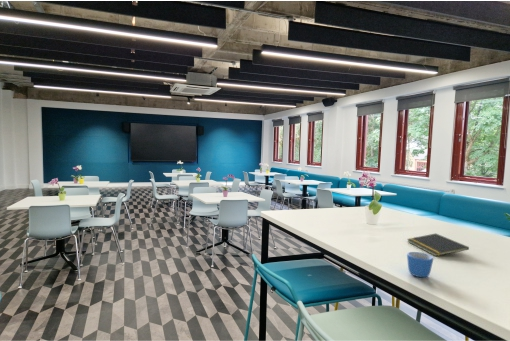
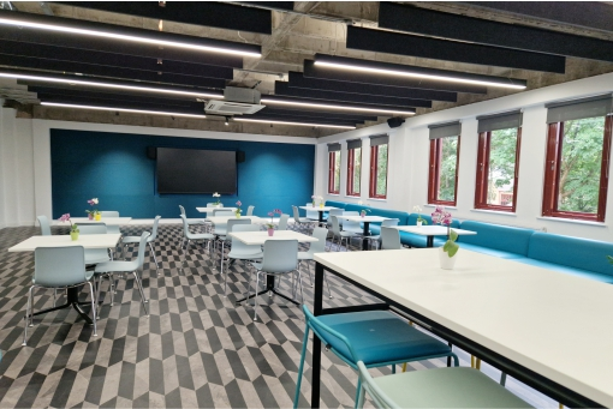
- notepad (435, 243)
- mug (418, 263)
